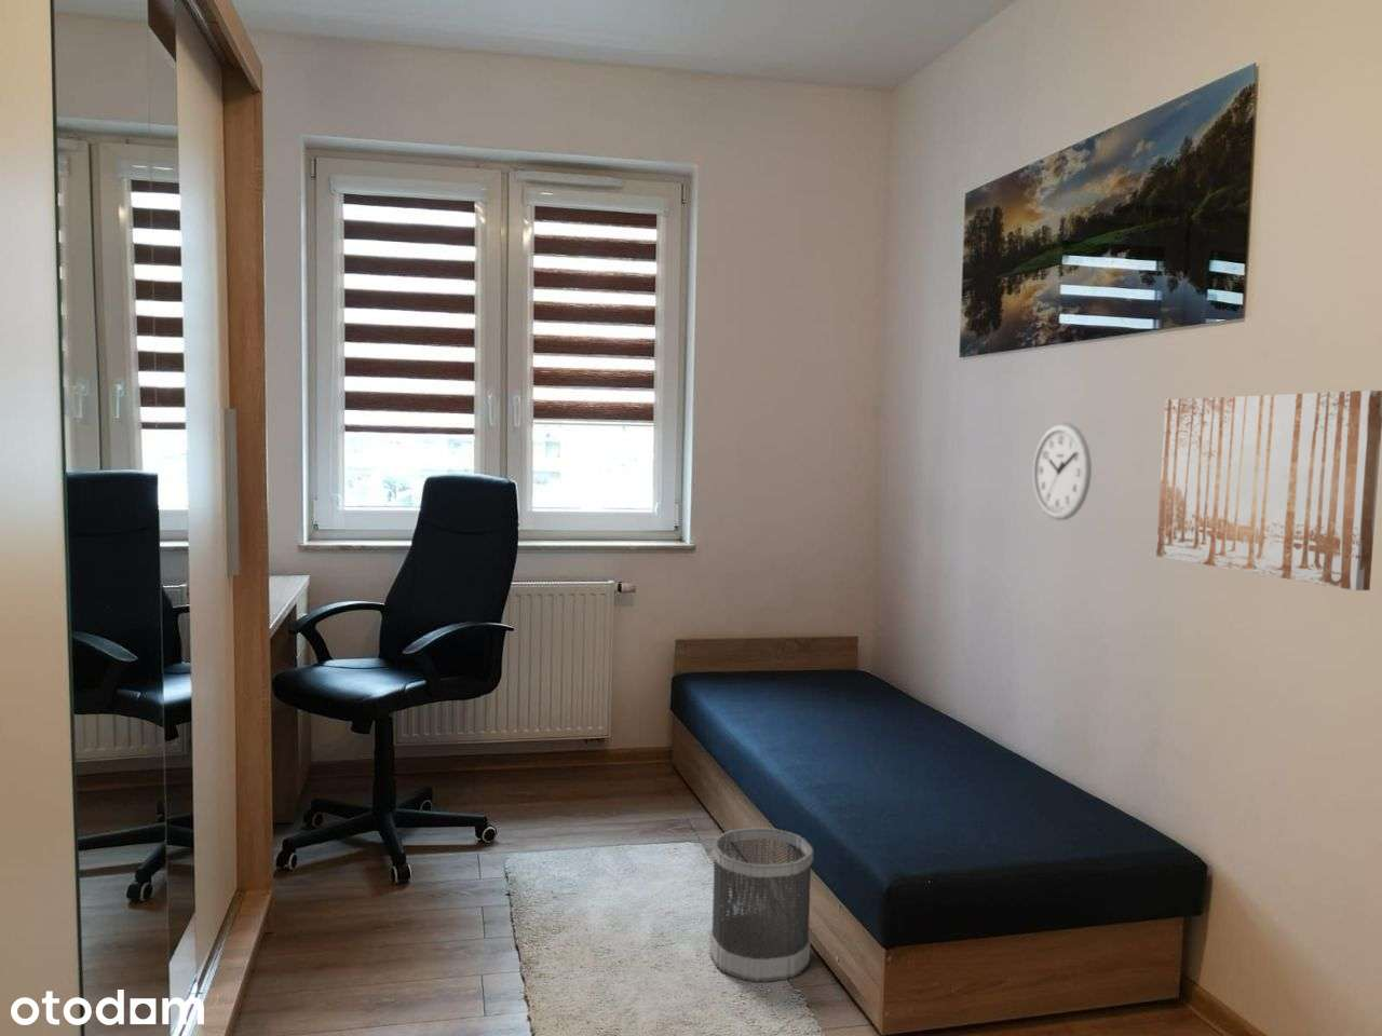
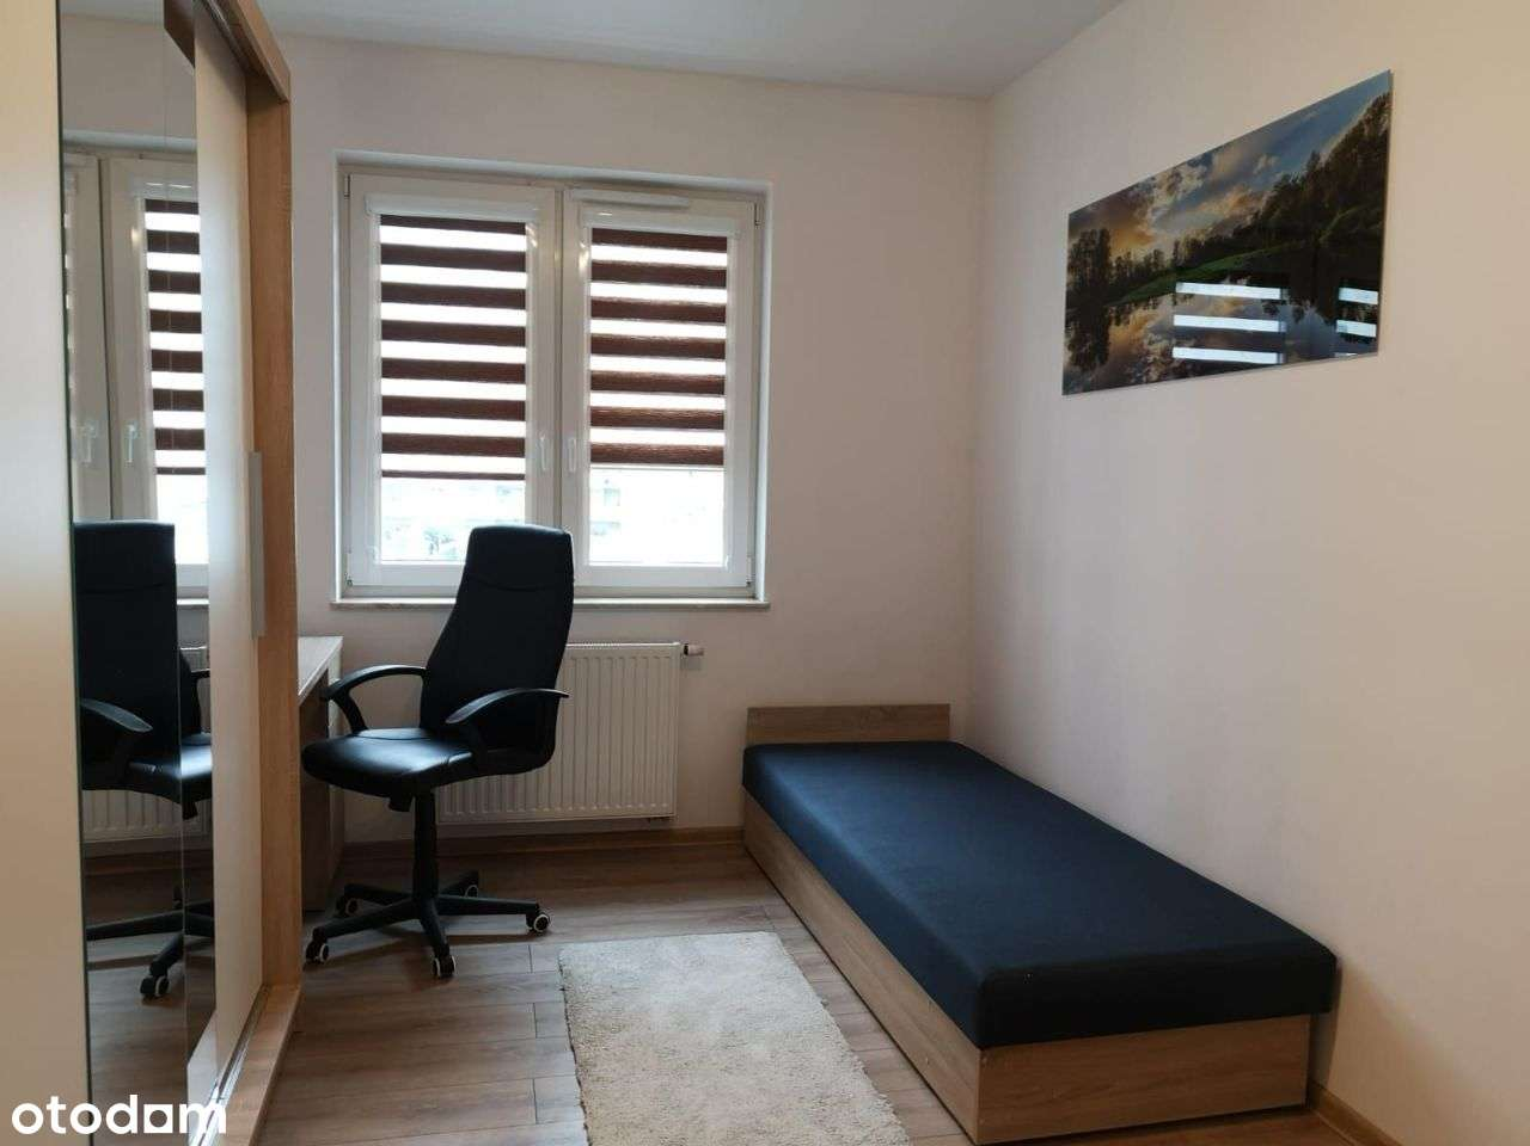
- wall clock (1059, 470)
- wastebasket (760, 901)
- wall art (1256, 483)
